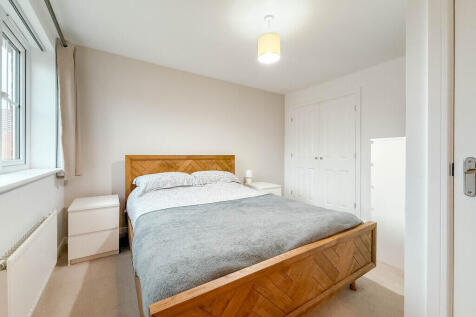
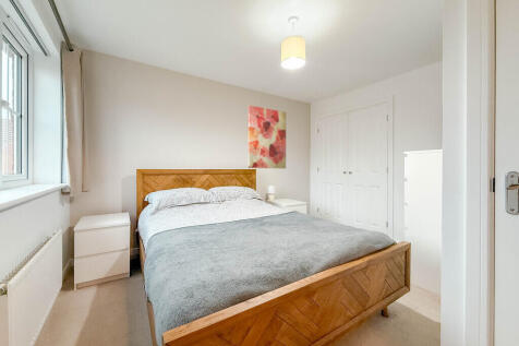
+ wall art (267, 139)
